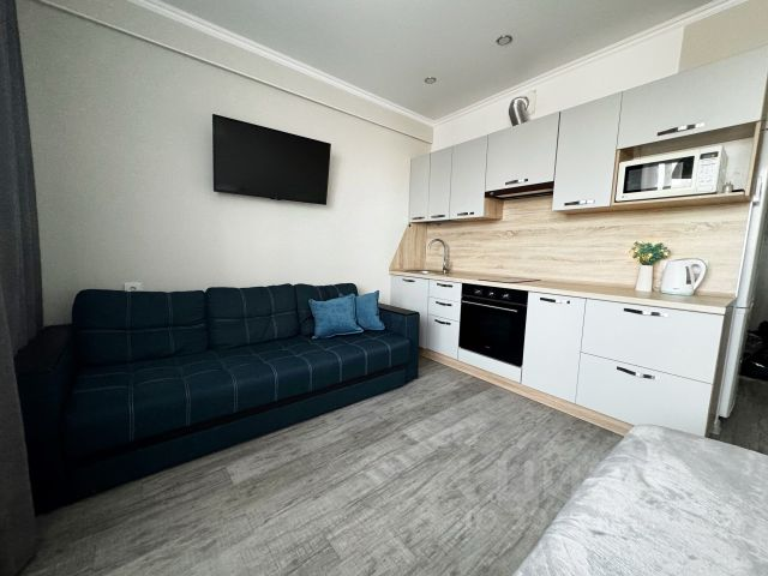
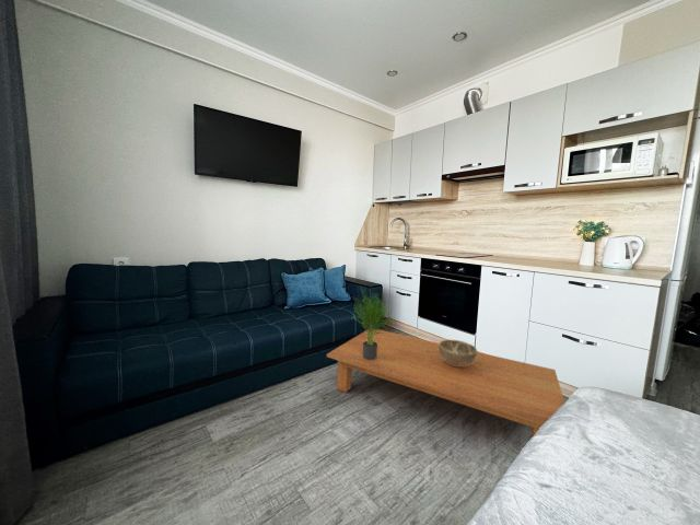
+ coffee table (435, 380)
+ decorative bowl (456, 354)
+ potted plant (374, 323)
